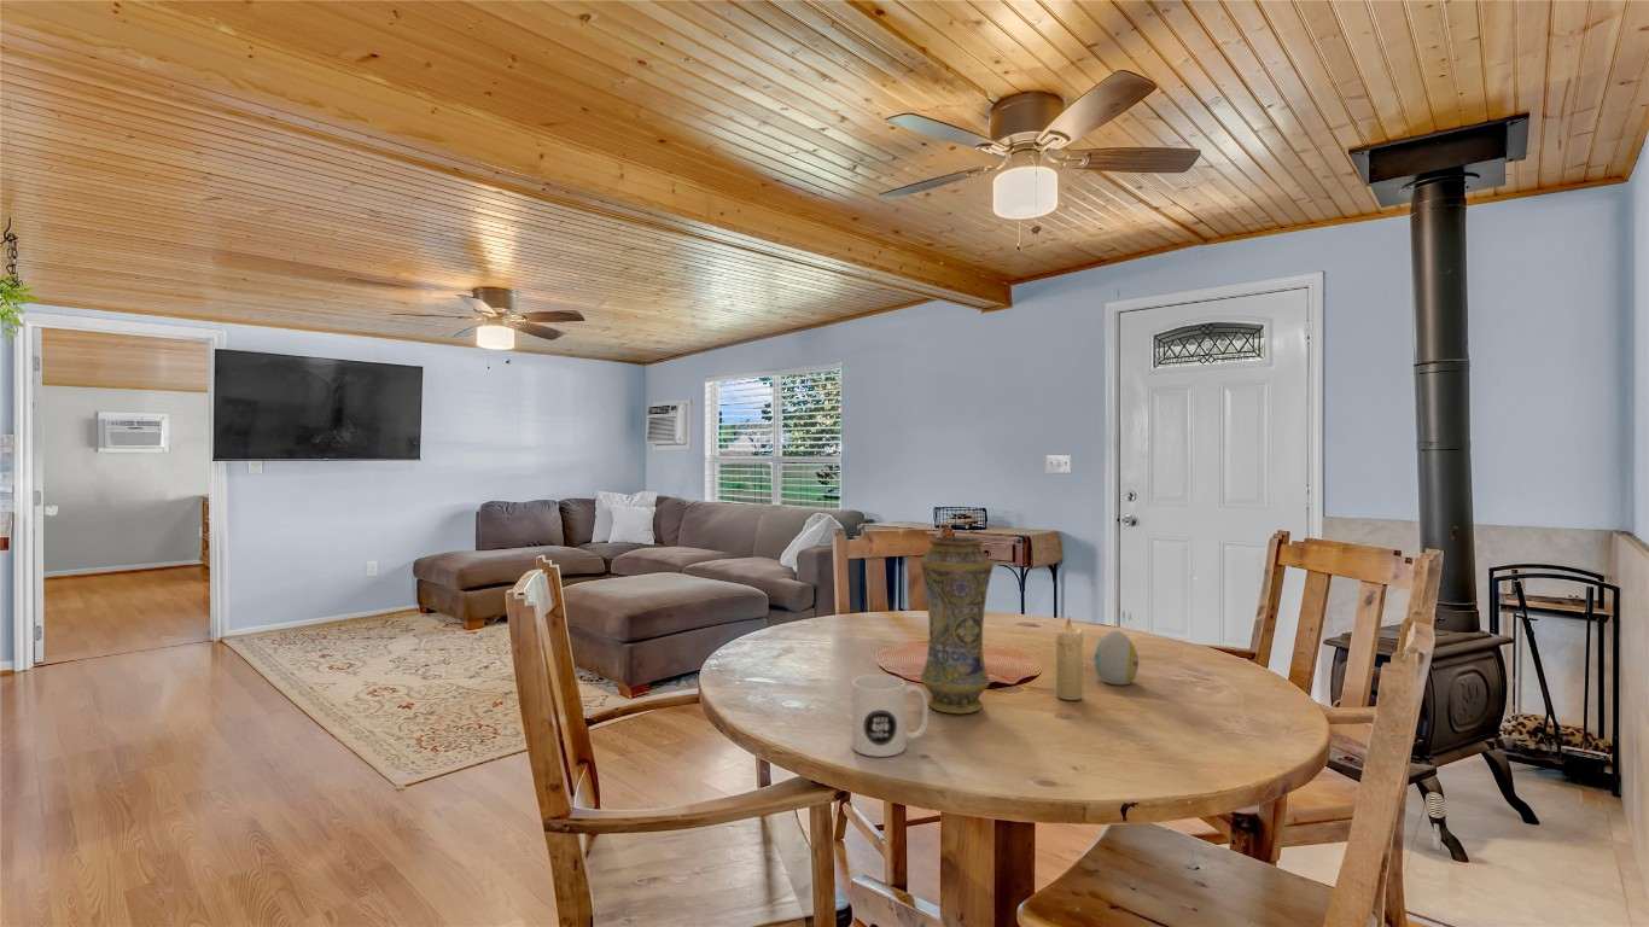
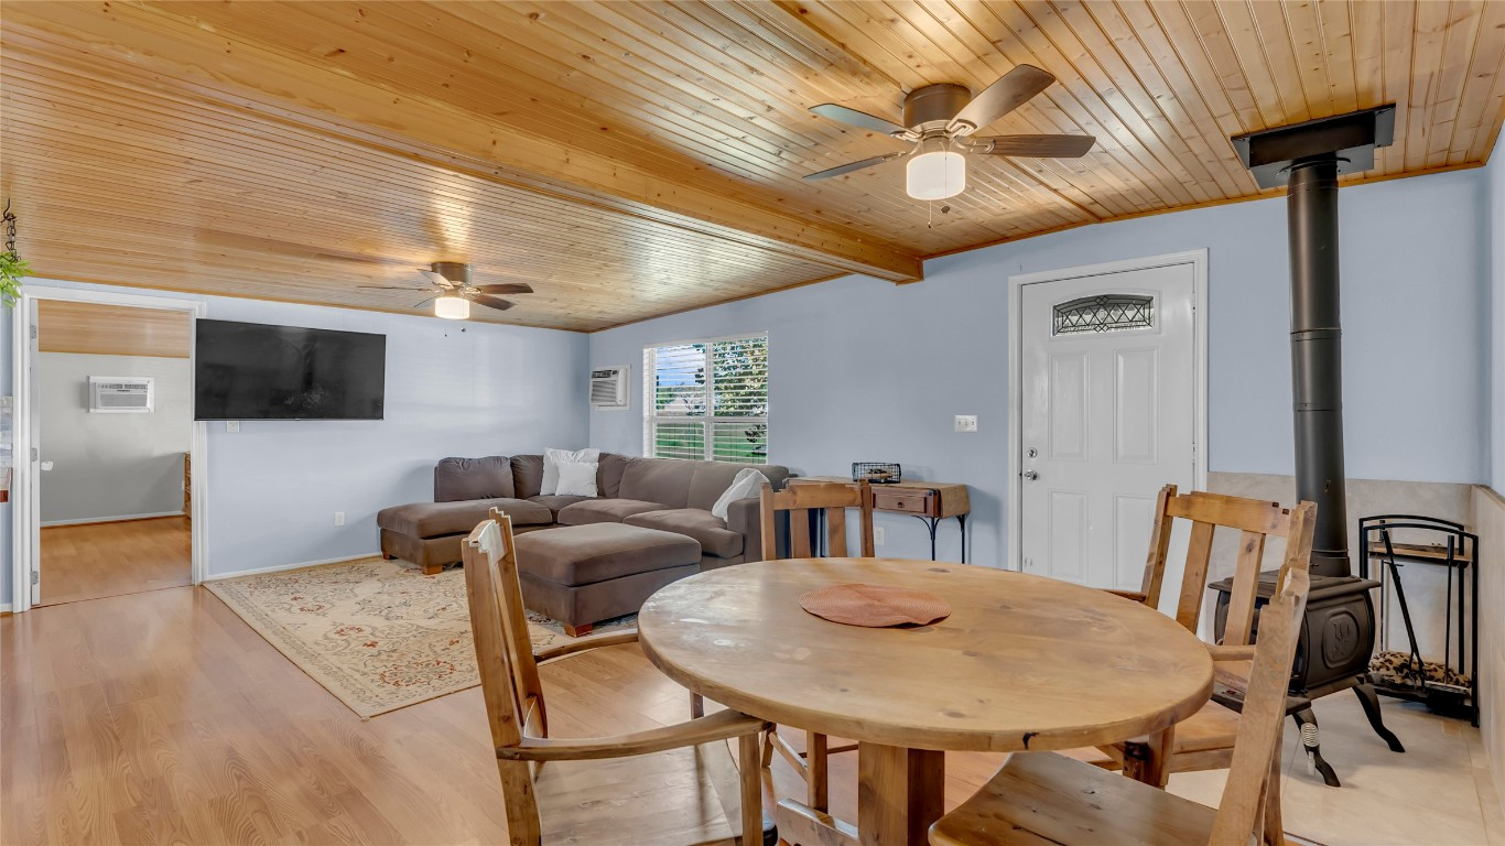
- mug (890, 713)
- vase (956, 622)
- candle (1068, 655)
- decorative egg (1115, 655)
